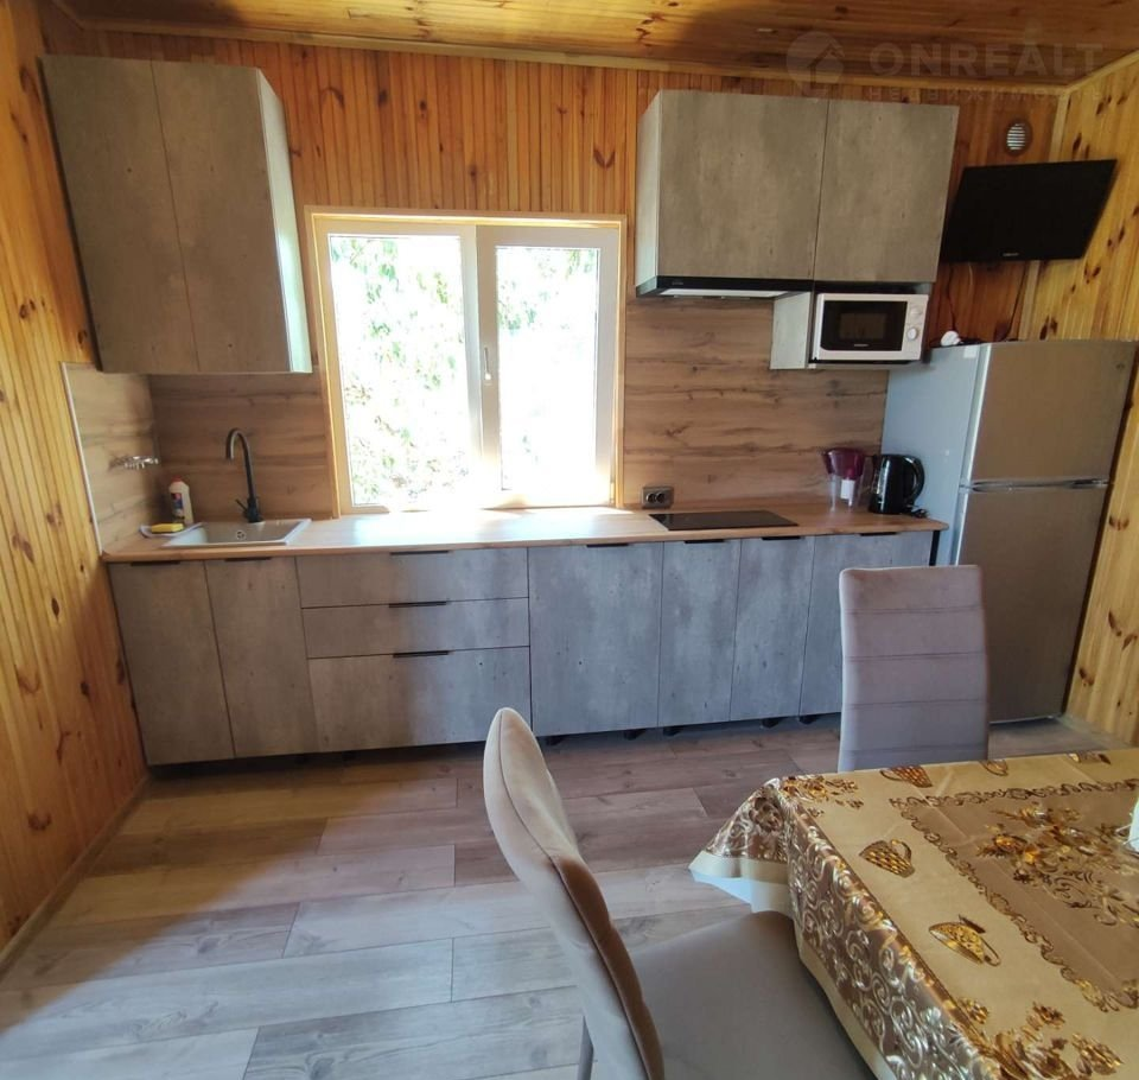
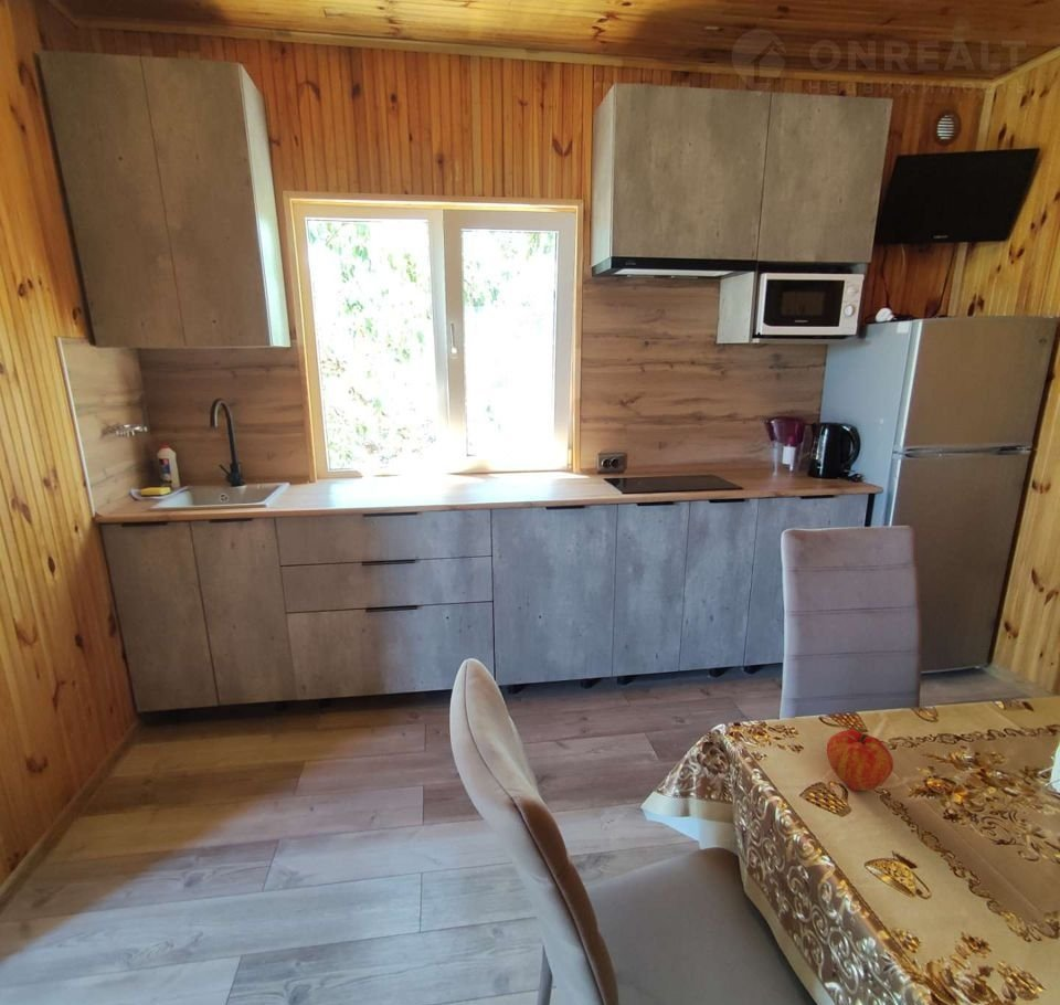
+ fruit (858, 758)
